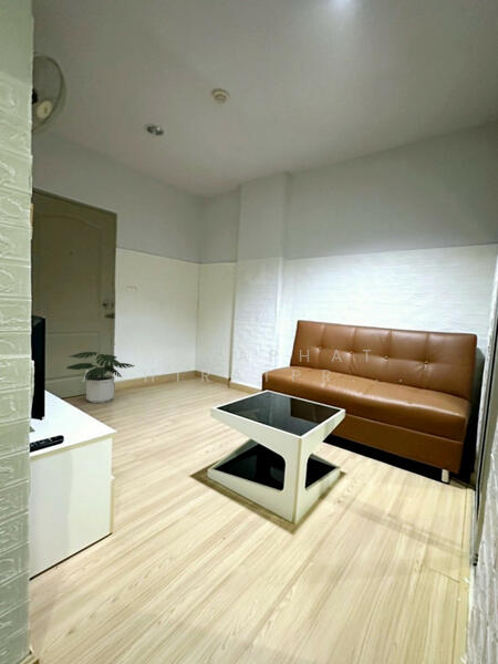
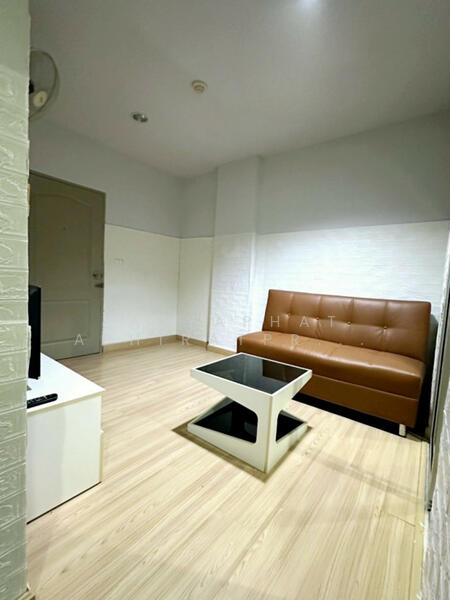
- potted plant (102, 376)
